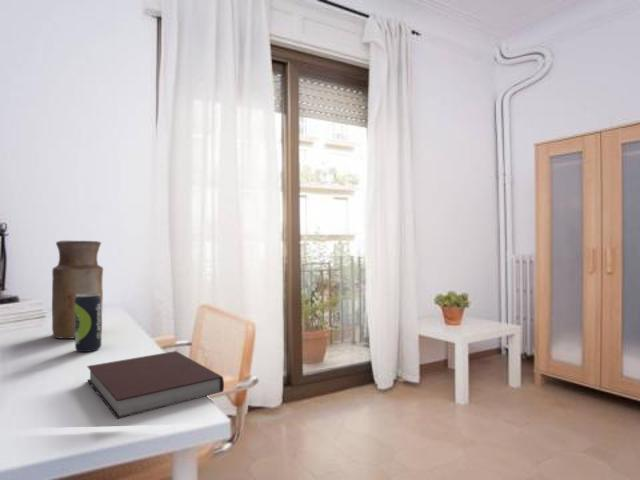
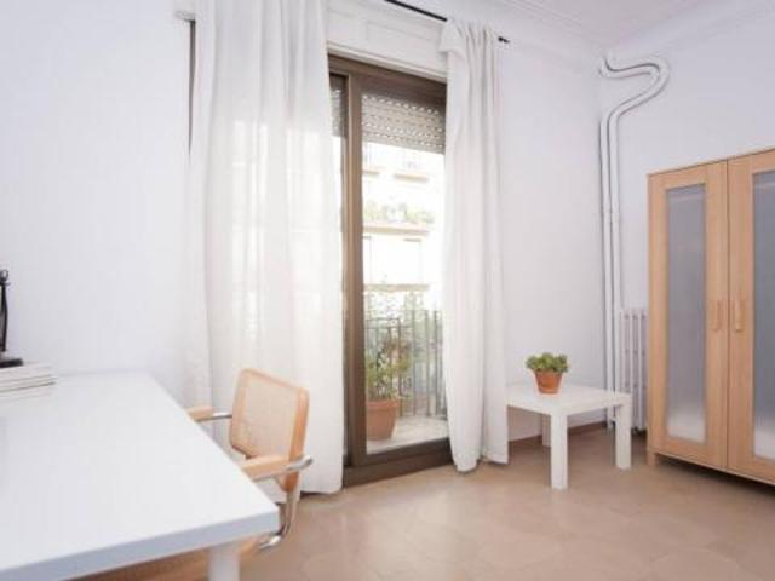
- notebook (152, 378)
- beverage can (88, 322)
- vase (78, 287)
